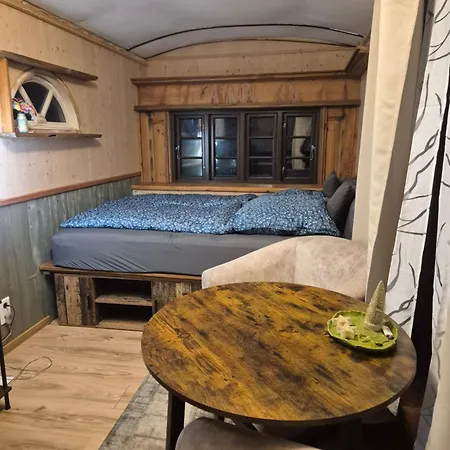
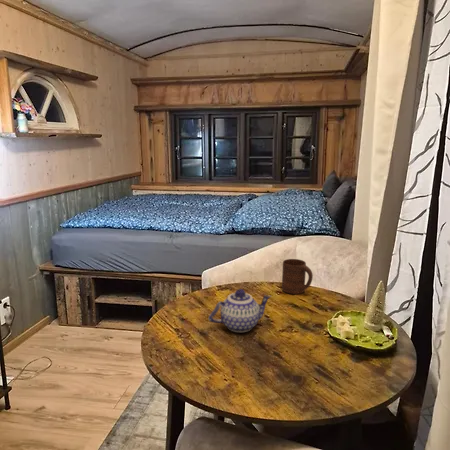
+ teapot (240, 308)
+ cup (297, 276)
